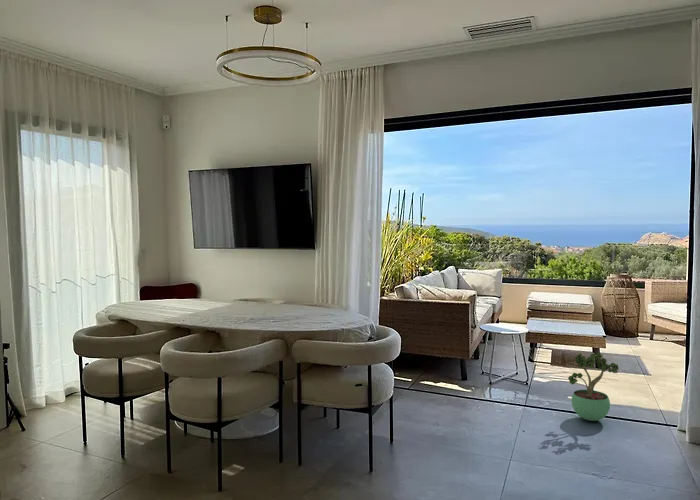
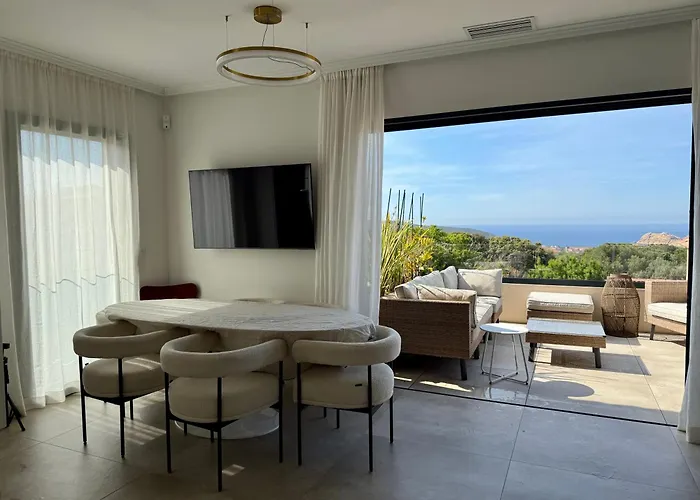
- potted plant (592, 385)
